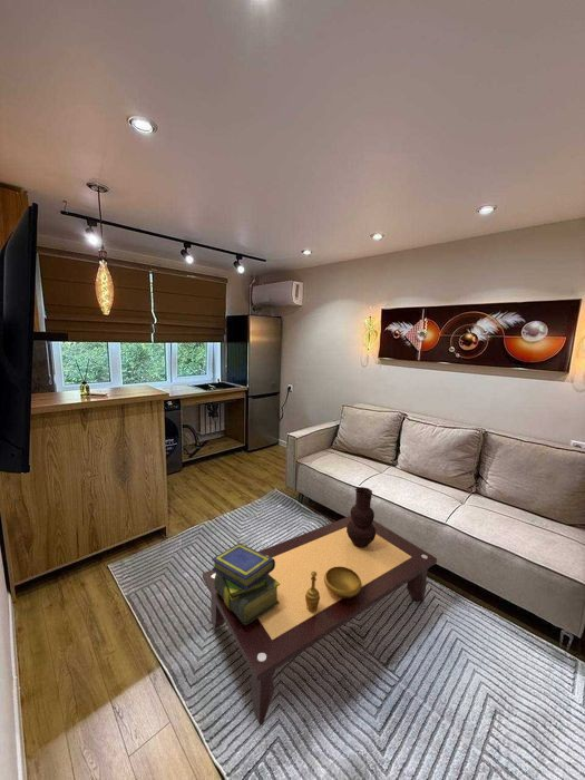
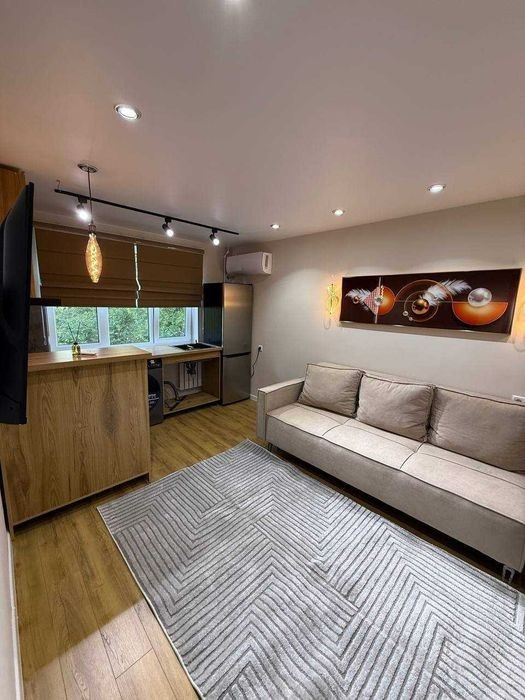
- decorative bowl (332, 578)
- vase (361, 516)
- stack of books (243, 577)
- coffee table (324, 588)
